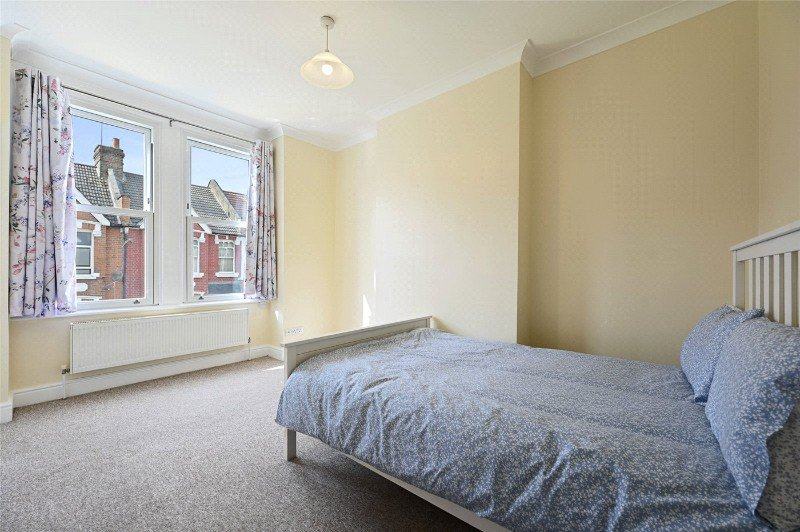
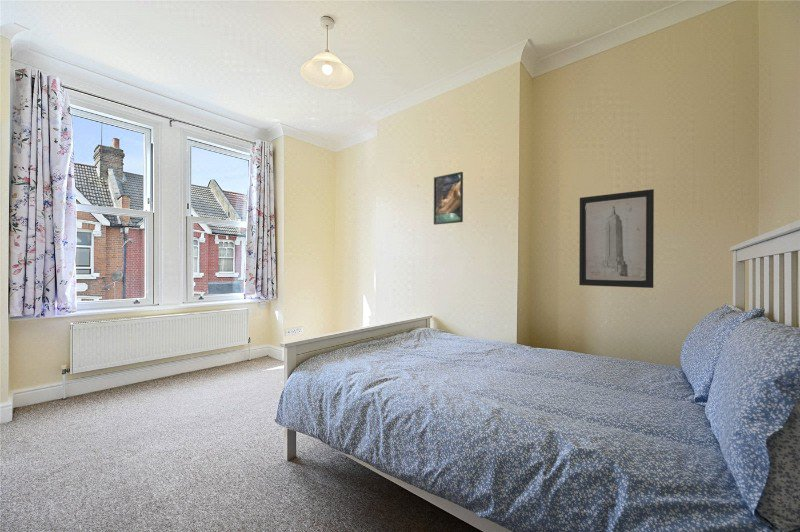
+ wall art (614, 240)
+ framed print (447, 199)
